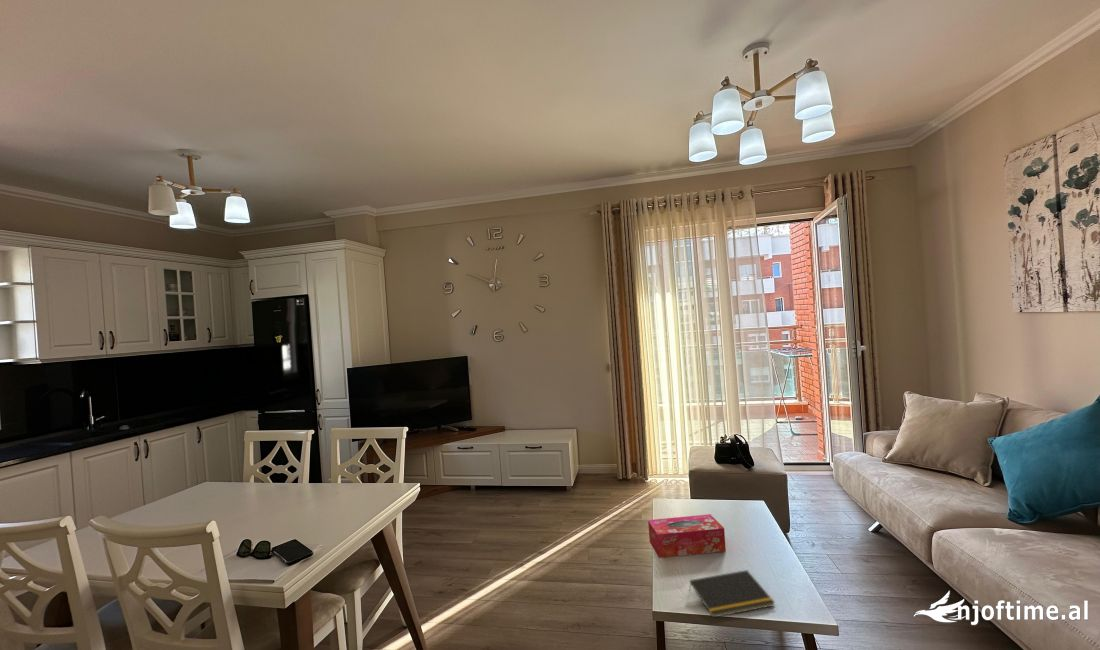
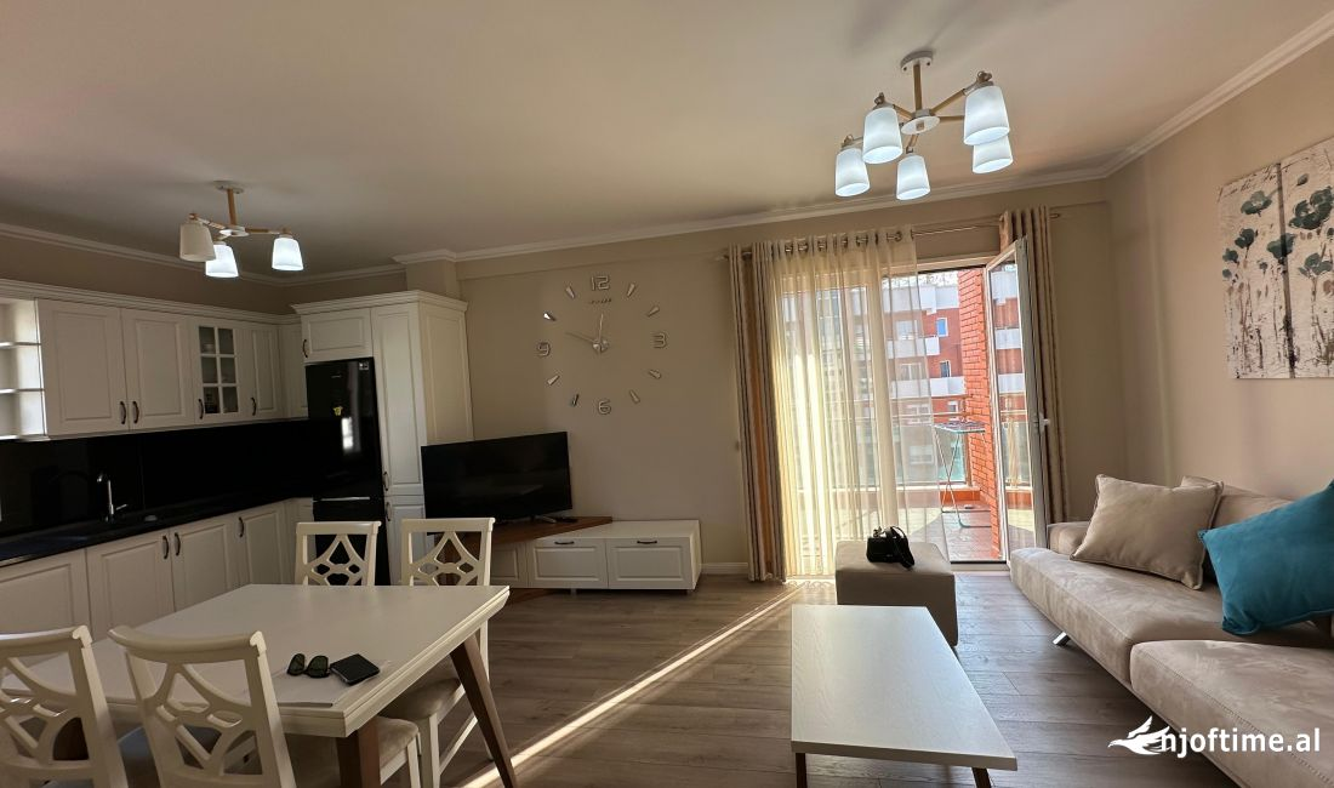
- tissue box (685, 535)
- notepad (731, 592)
